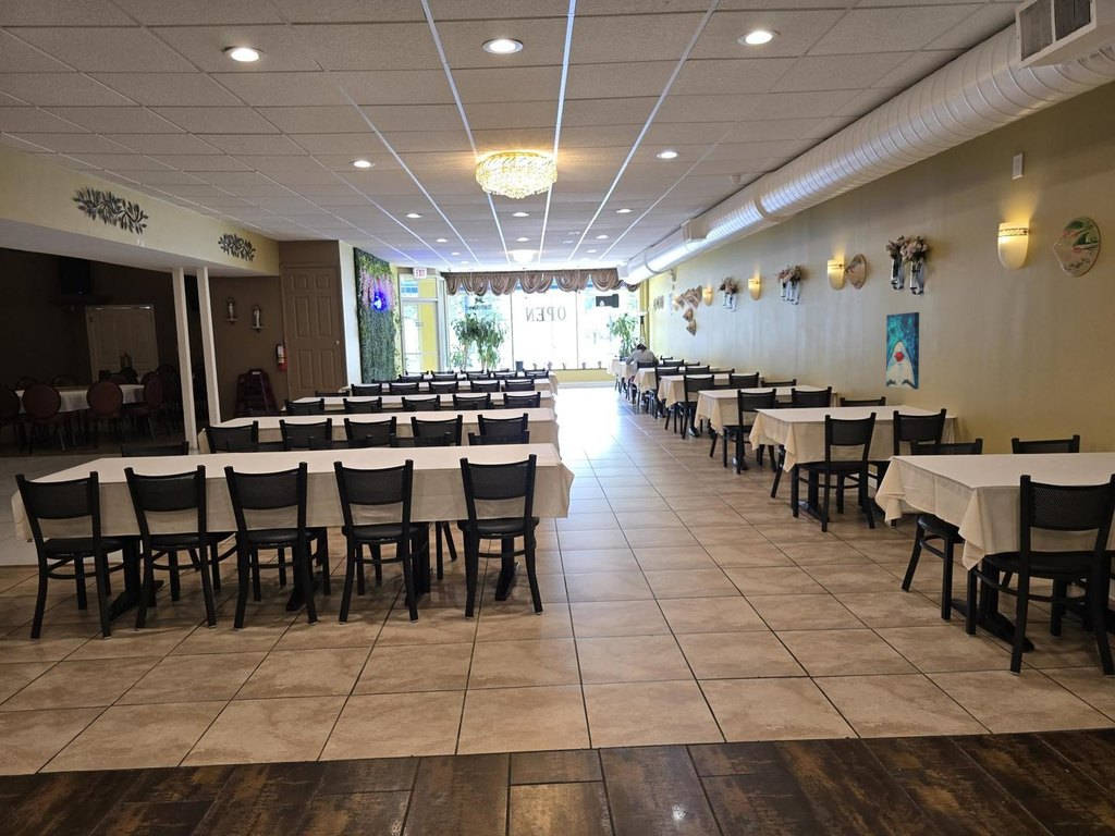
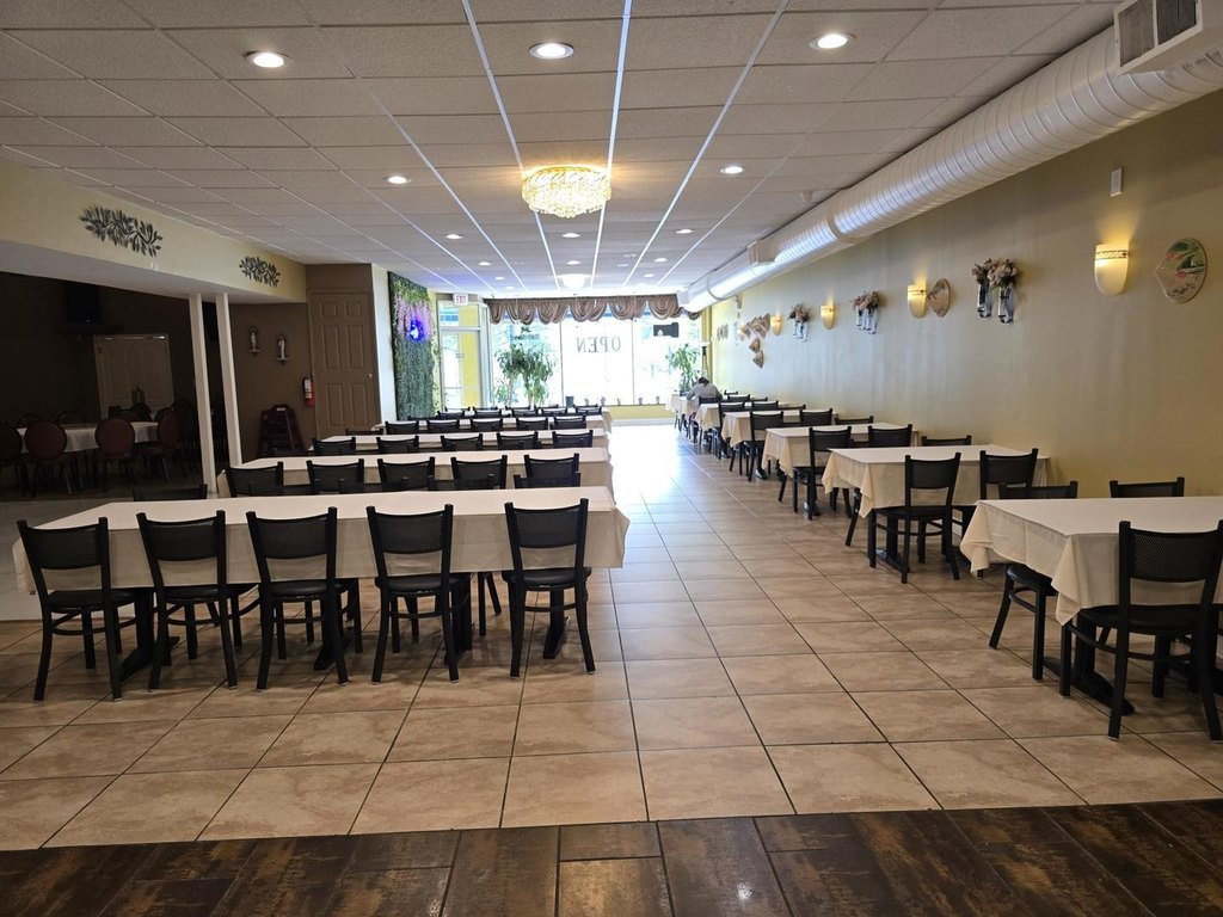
- wall art (902, 351)
